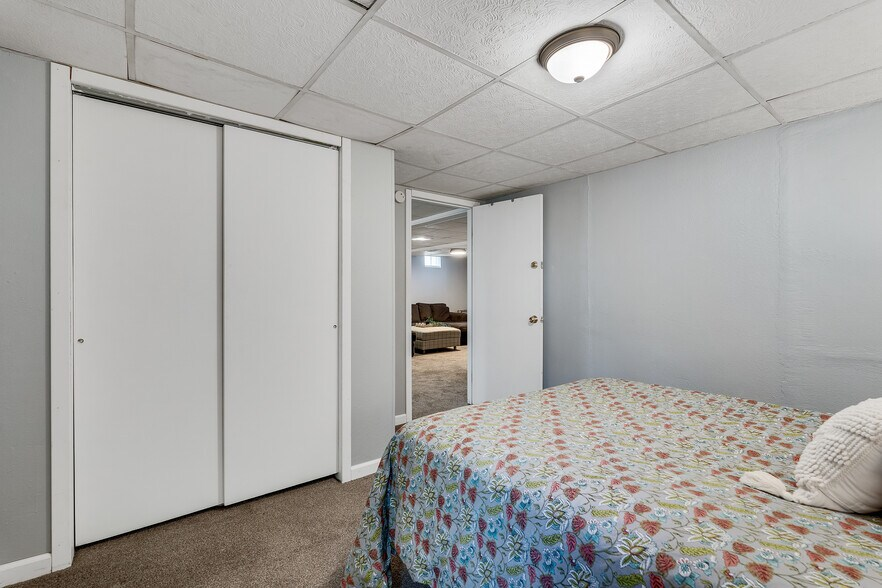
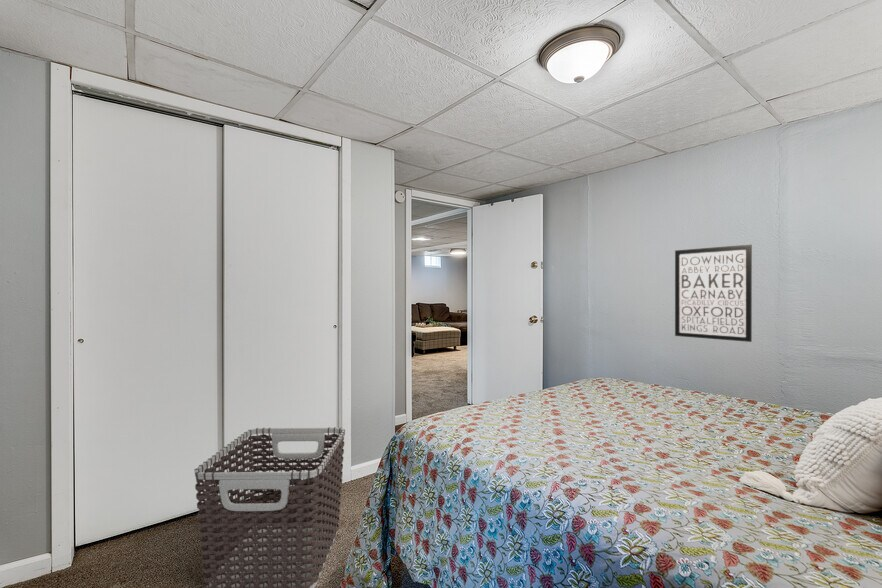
+ clothes hamper (279, 501)
+ wall art (710, 293)
